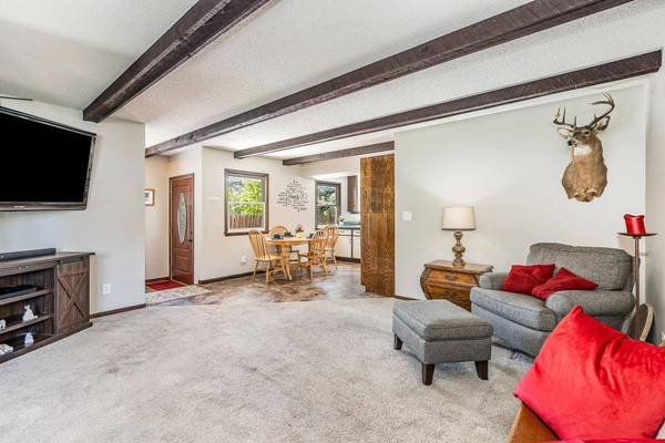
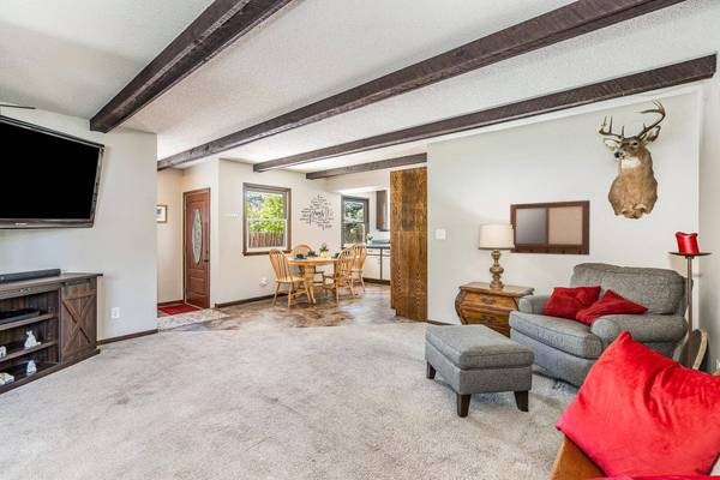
+ writing board (546, 228)
